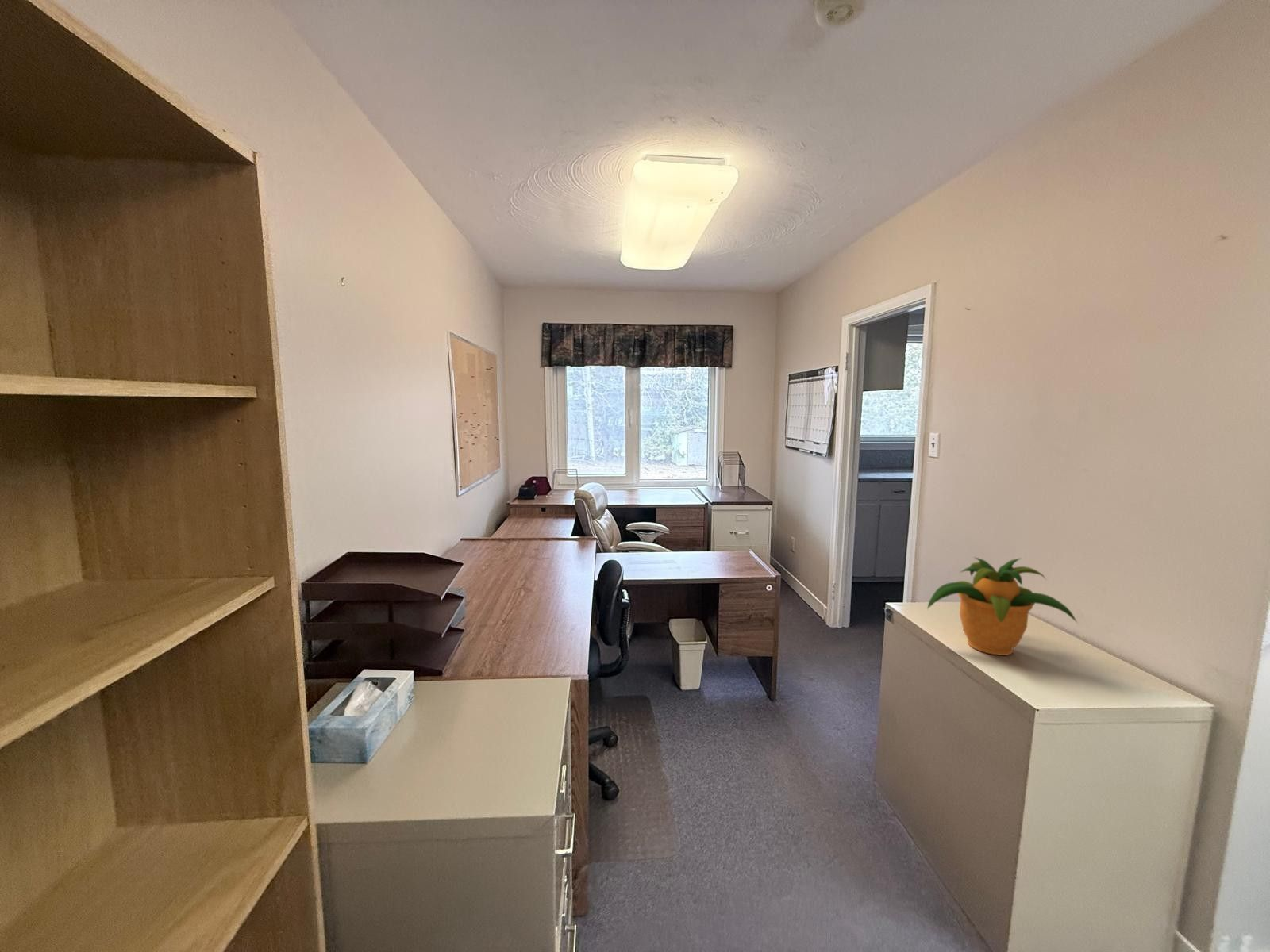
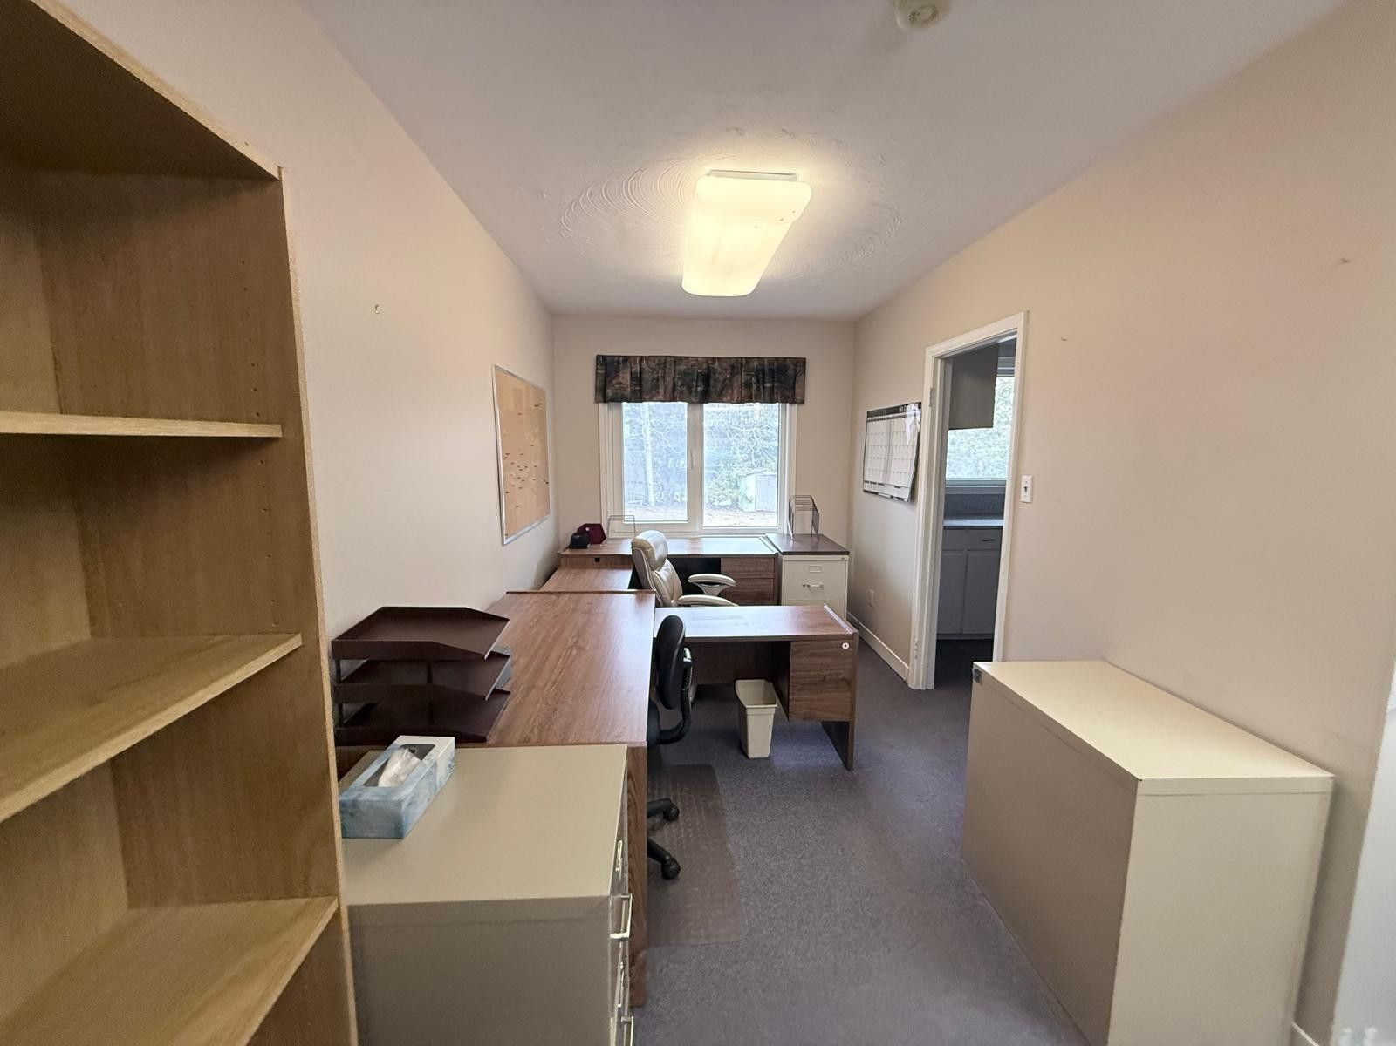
- potted plant (1002, 604)
